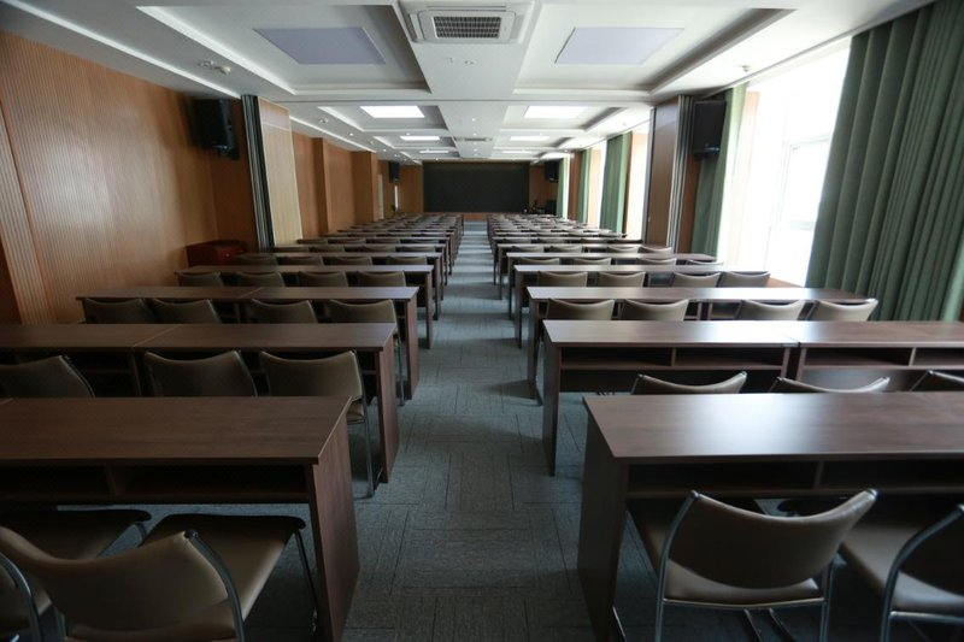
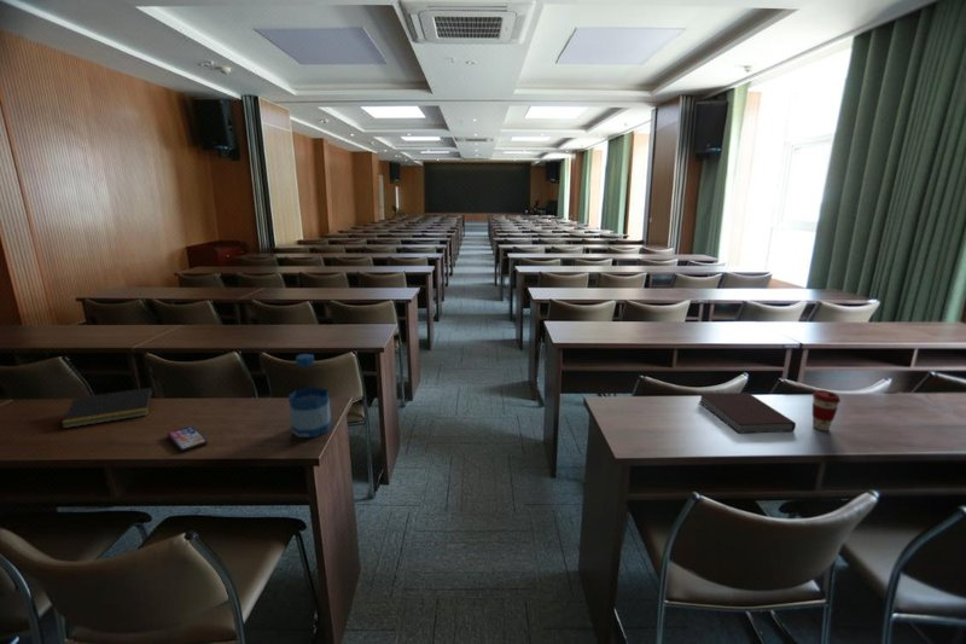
+ smartphone (187, 437)
+ bottle (308, 393)
+ notebook (744, 411)
+ coffee cup (824, 411)
+ notepad (110, 406)
